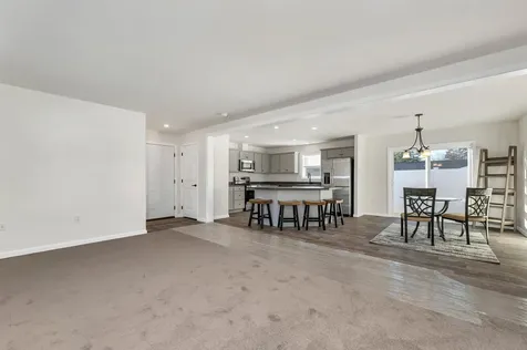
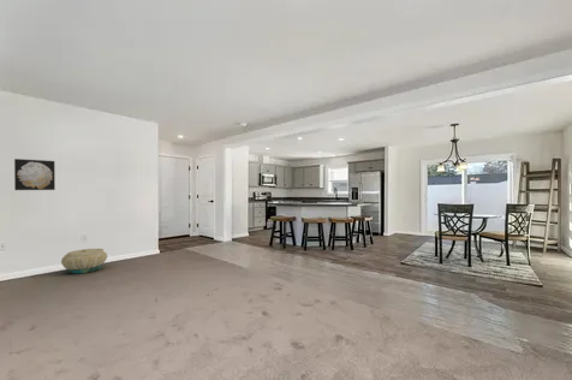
+ basket (84, 259)
+ wall art (35, 174)
